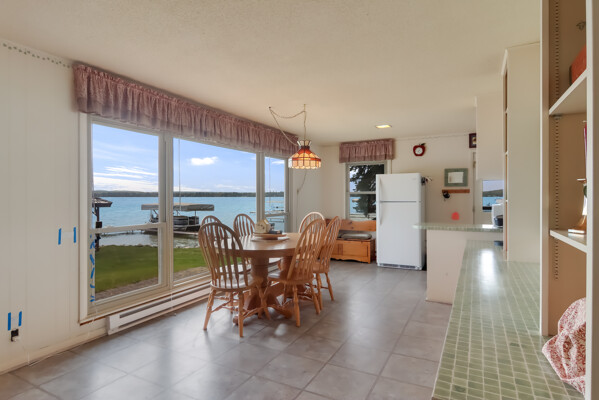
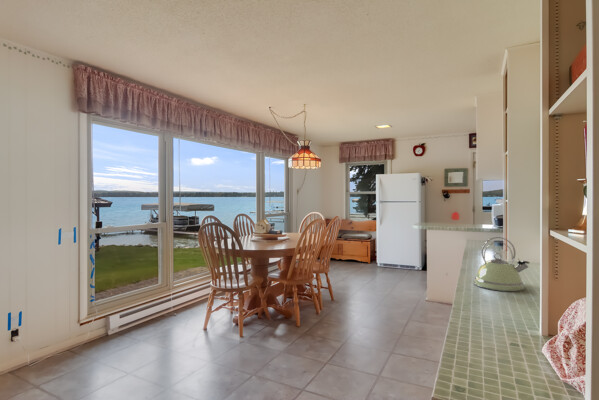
+ kettle (501, 261)
